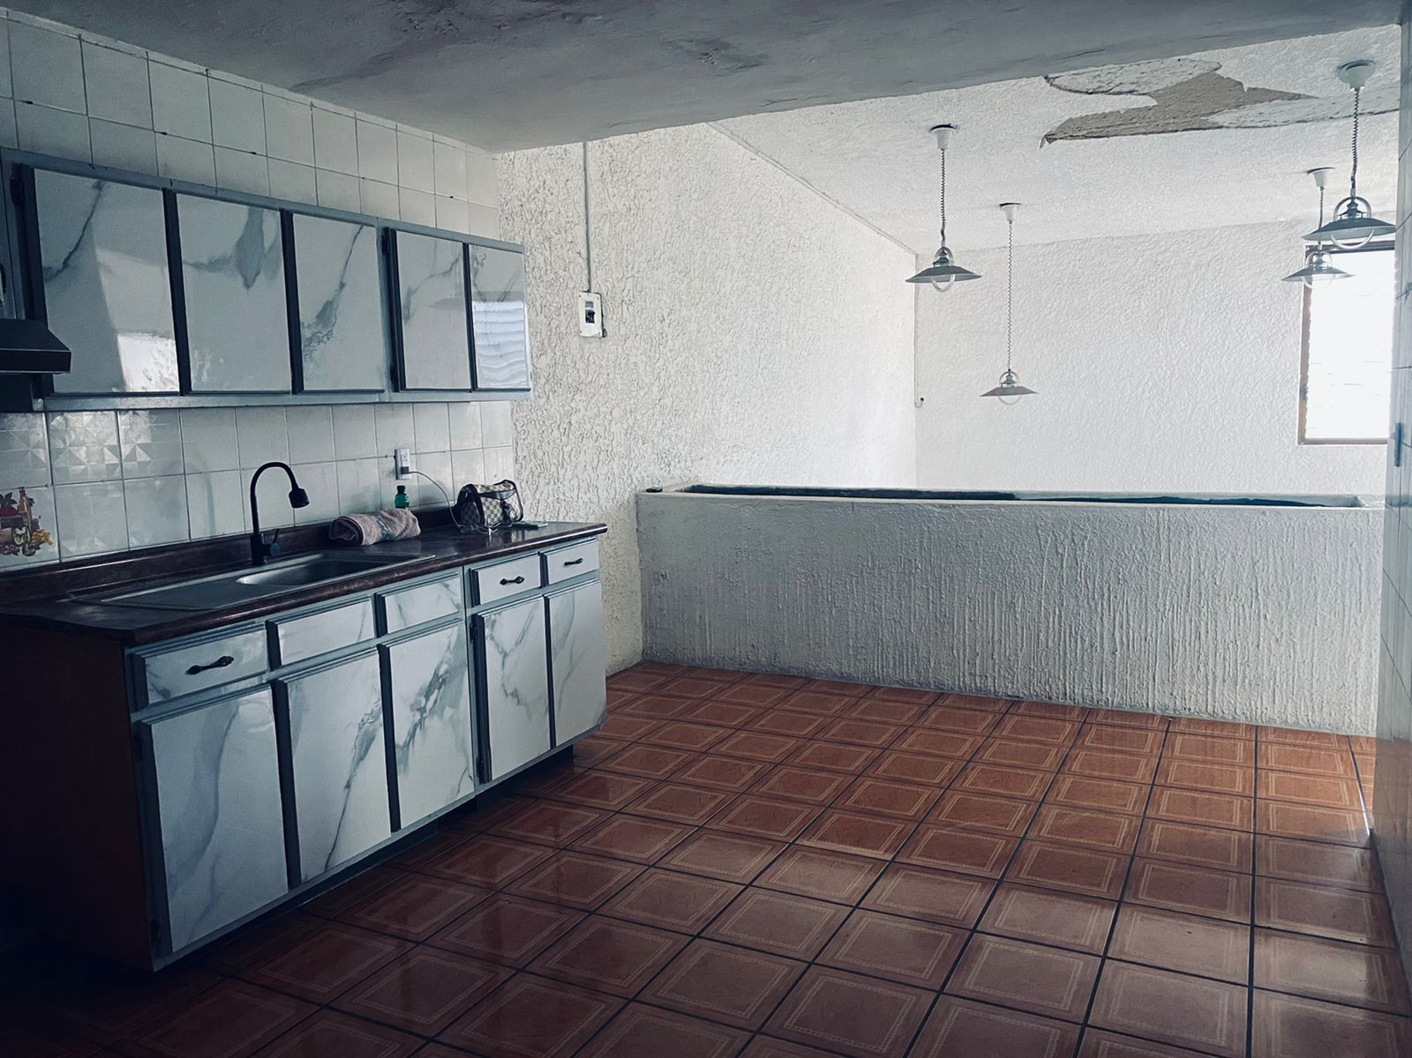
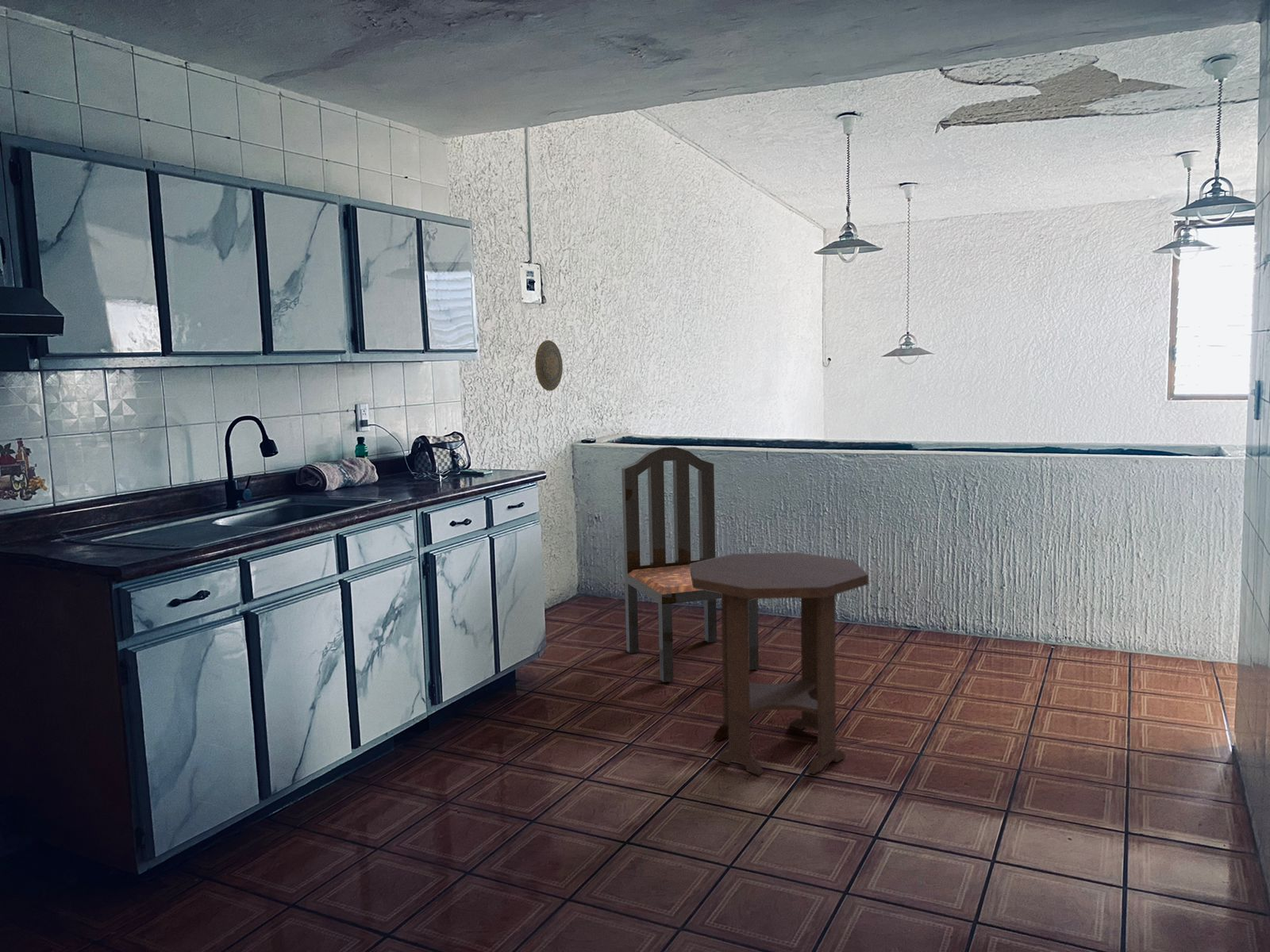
+ decorative plate (551, 365)
+ dining chair (687, 556)
+ side table (776, 684)
